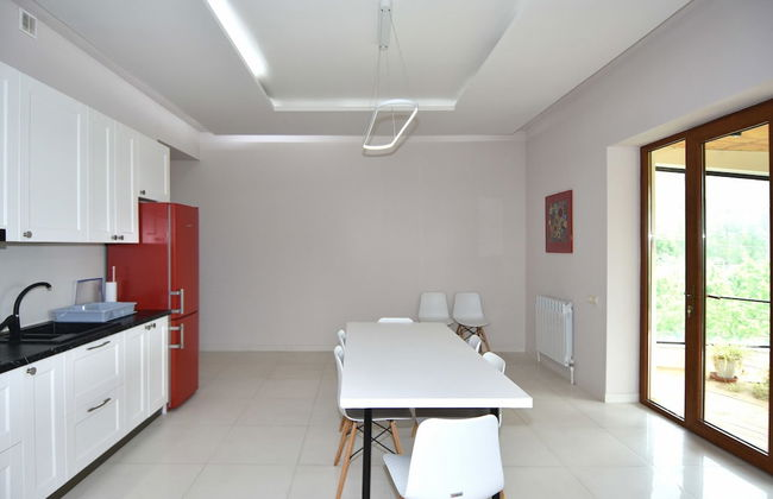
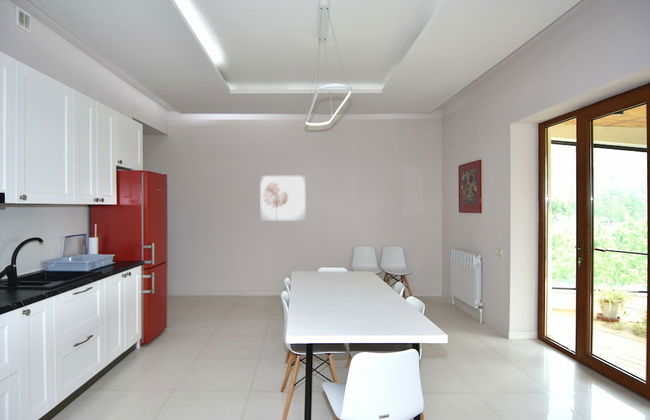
+ wall art (283, 198)
